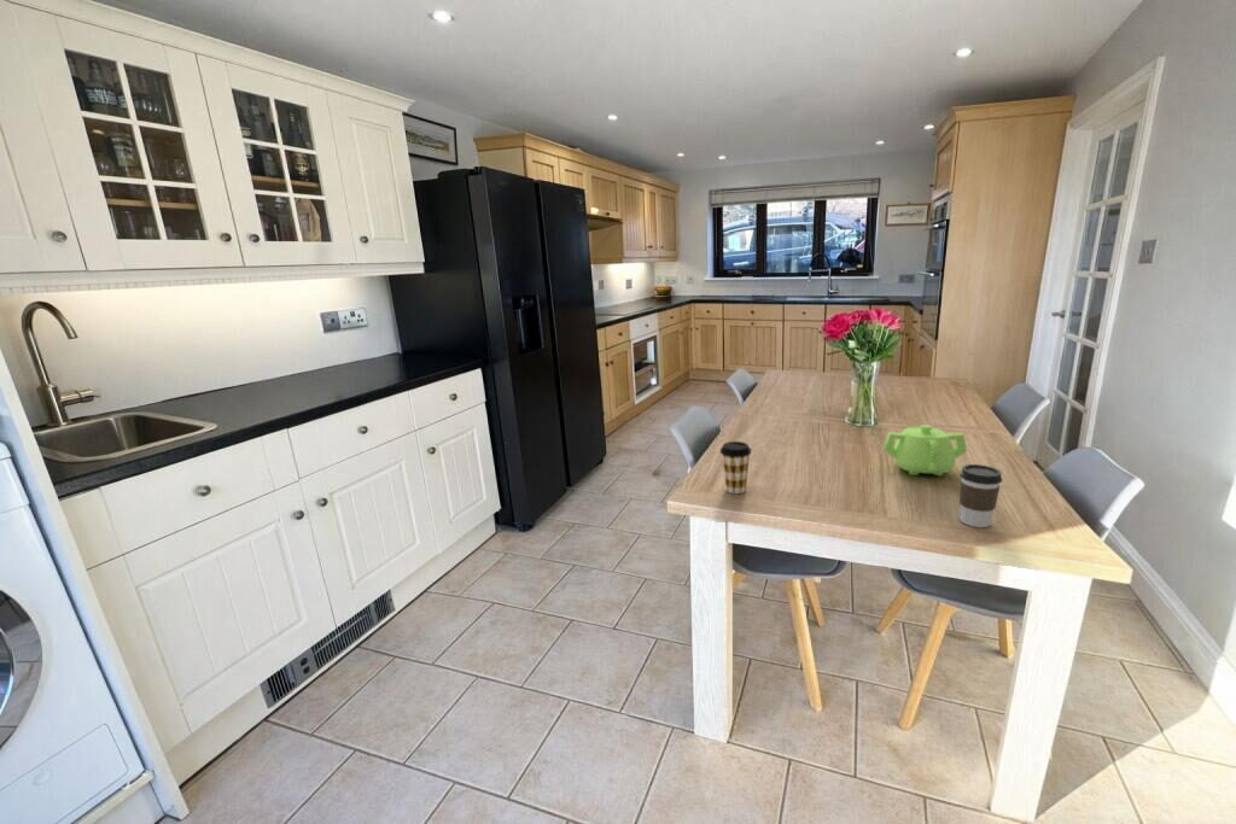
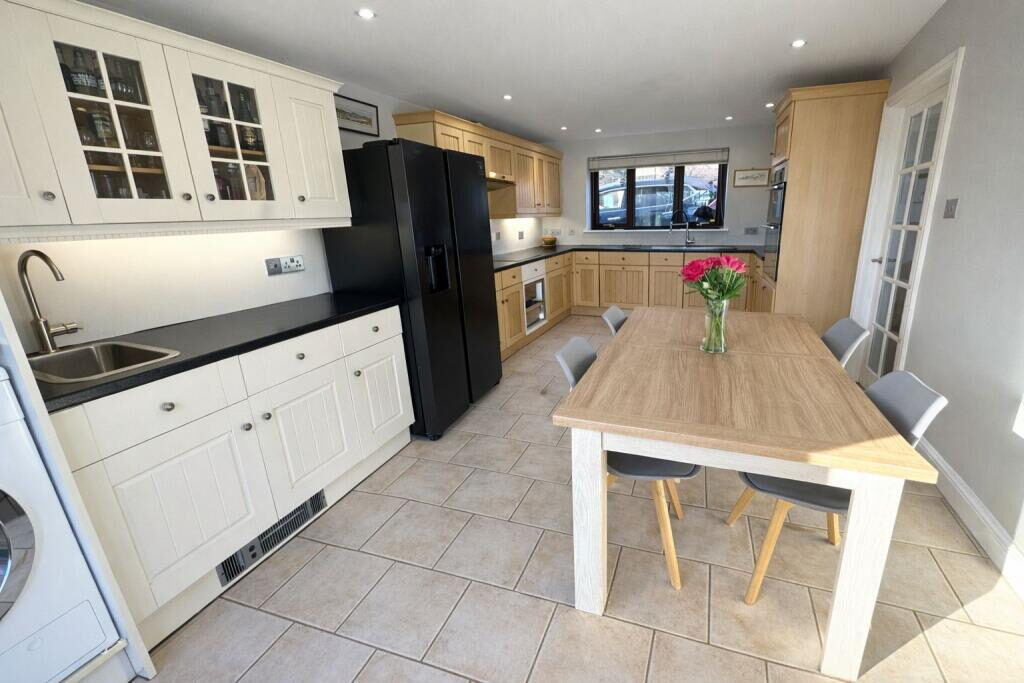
- teapot (922, 446)
- coffee cup (735, 467)
- coffee cup (978, 496)
